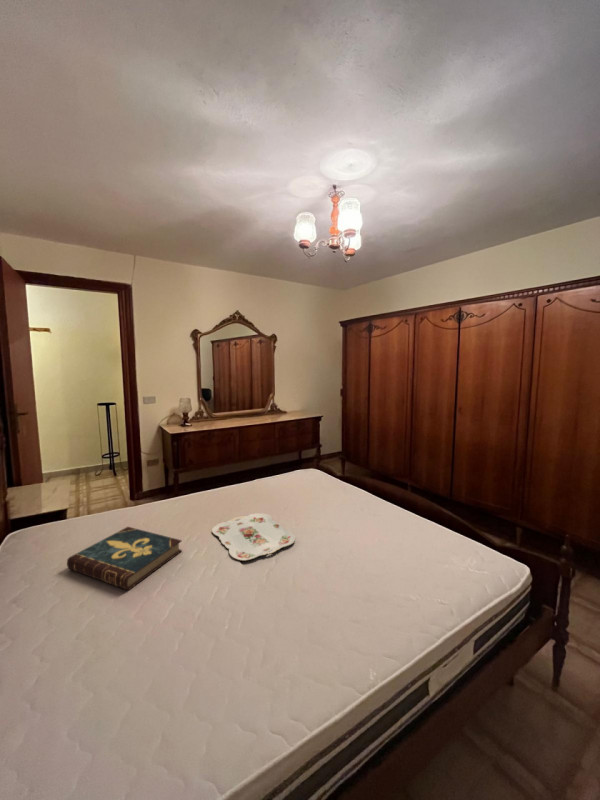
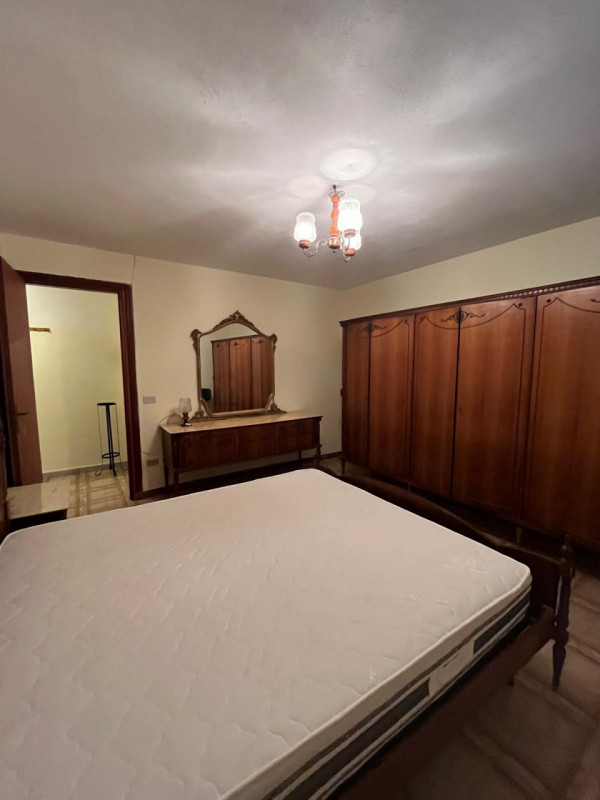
- serving tray (252, 534)
- book (127, 554)
